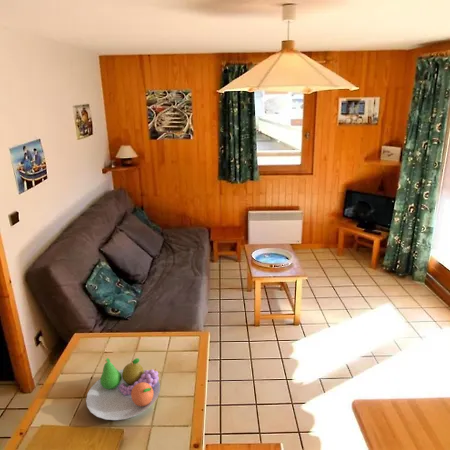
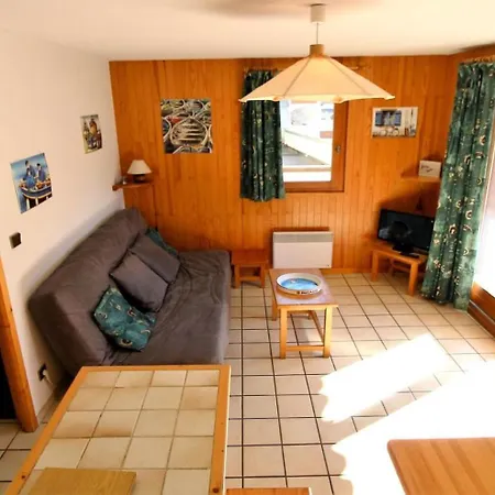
- fruit bowl (123, 384)
